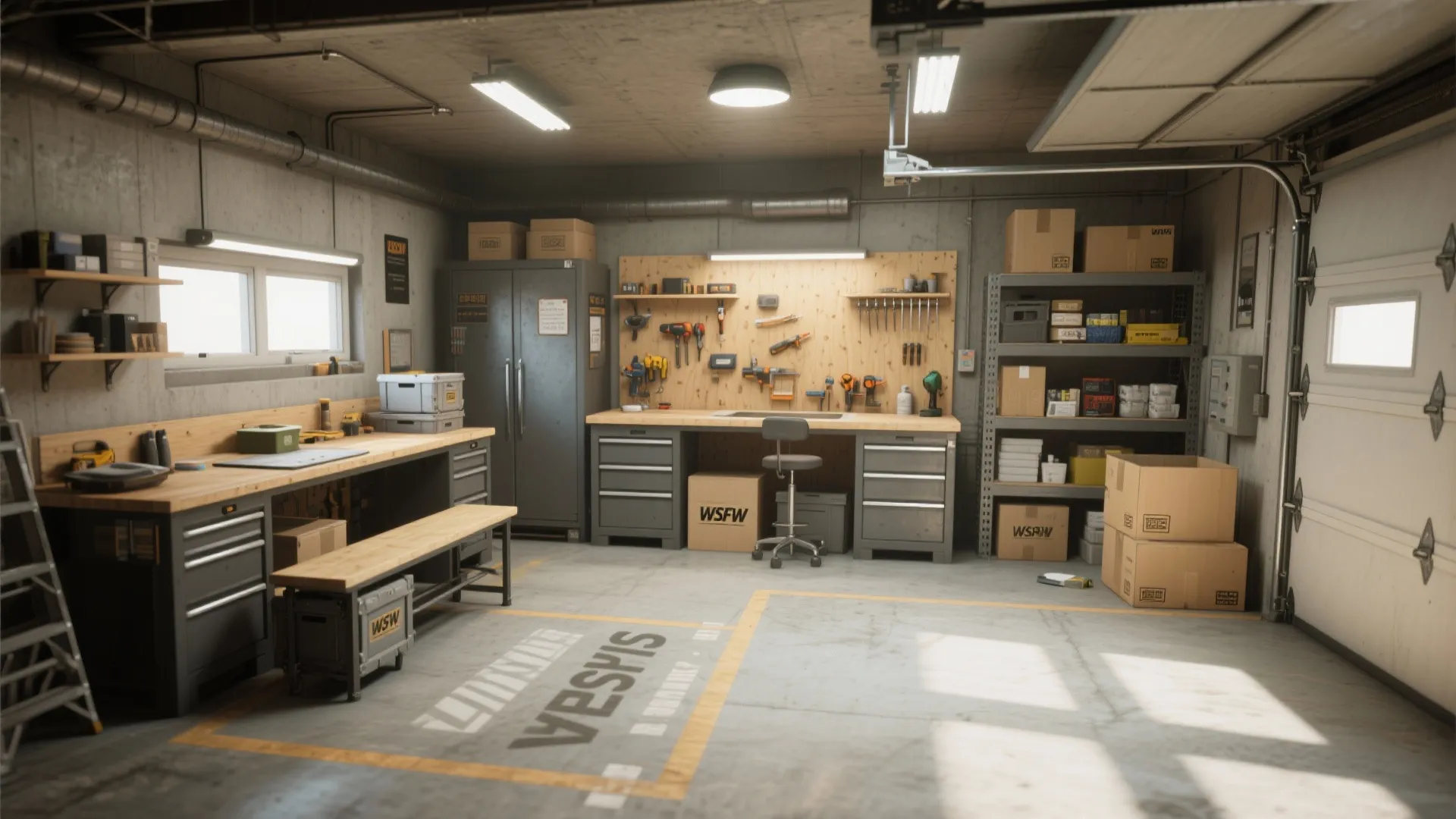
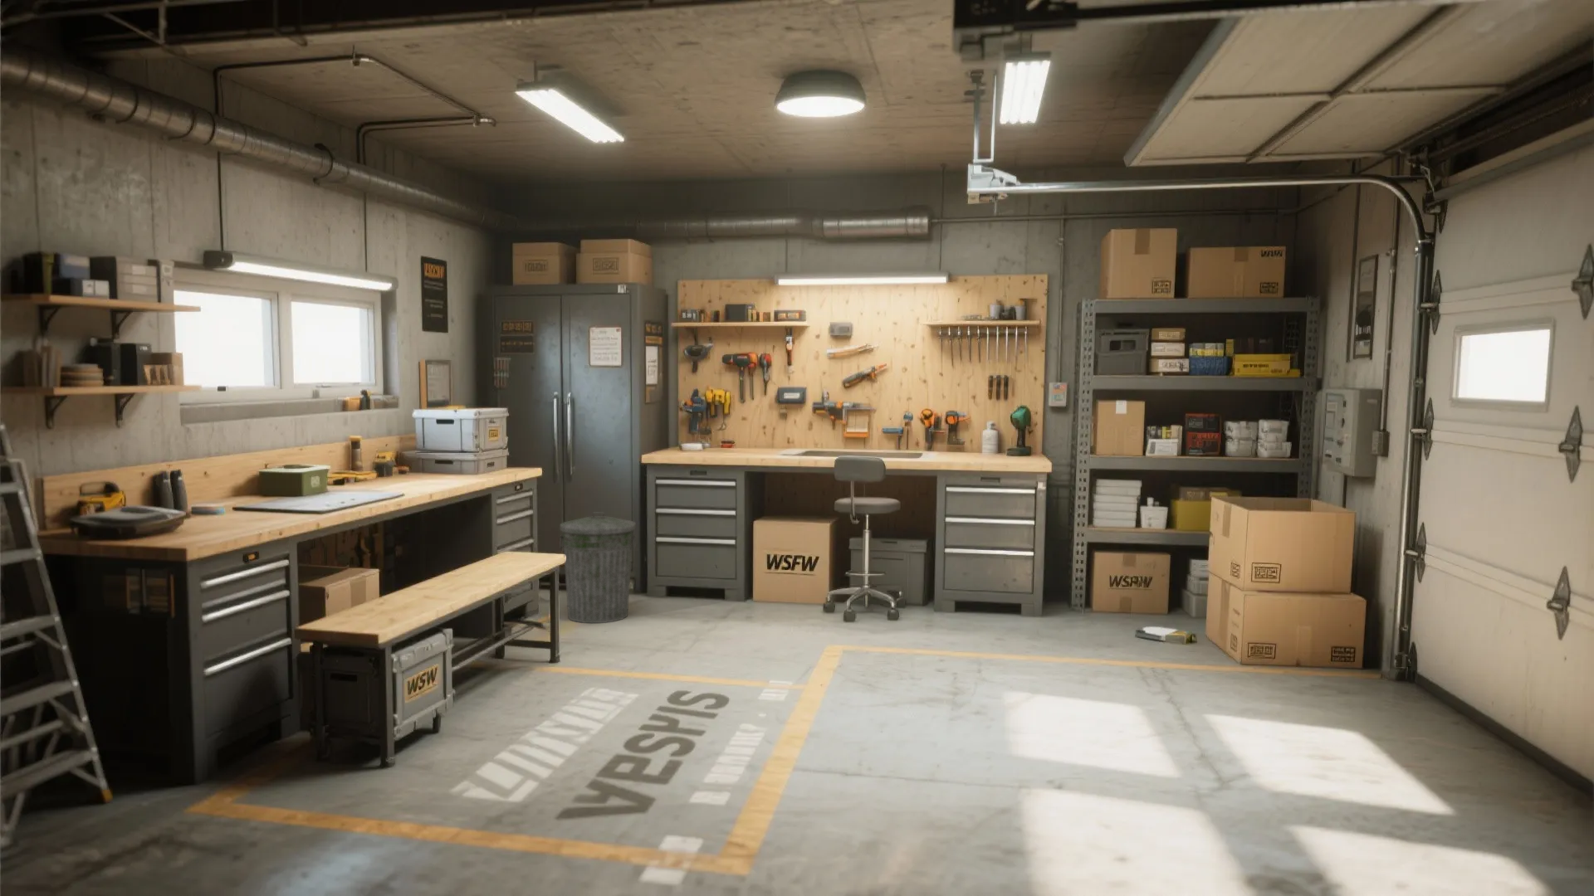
+ trash can (598, 565)
